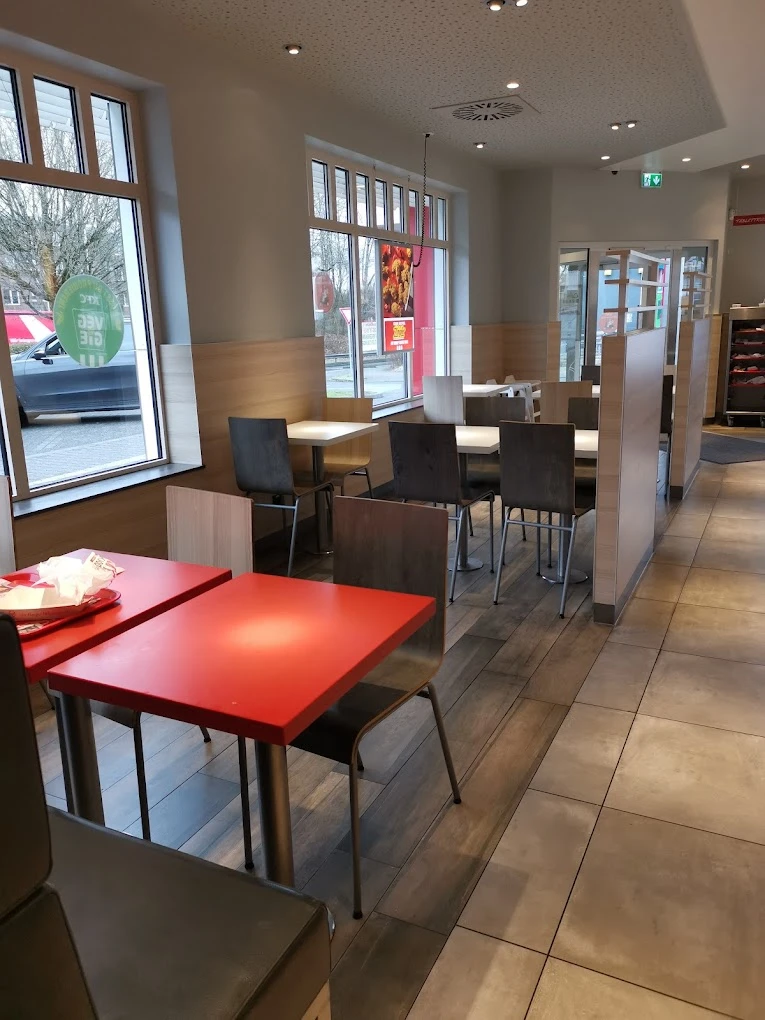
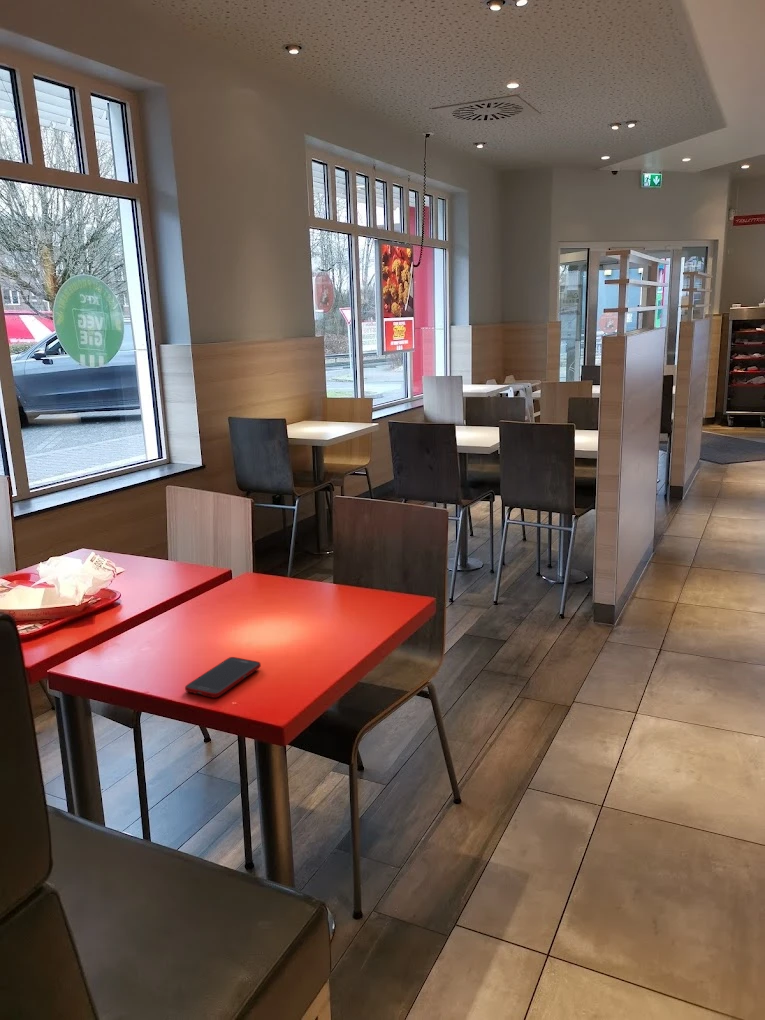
+ cell phone (224, 676)
